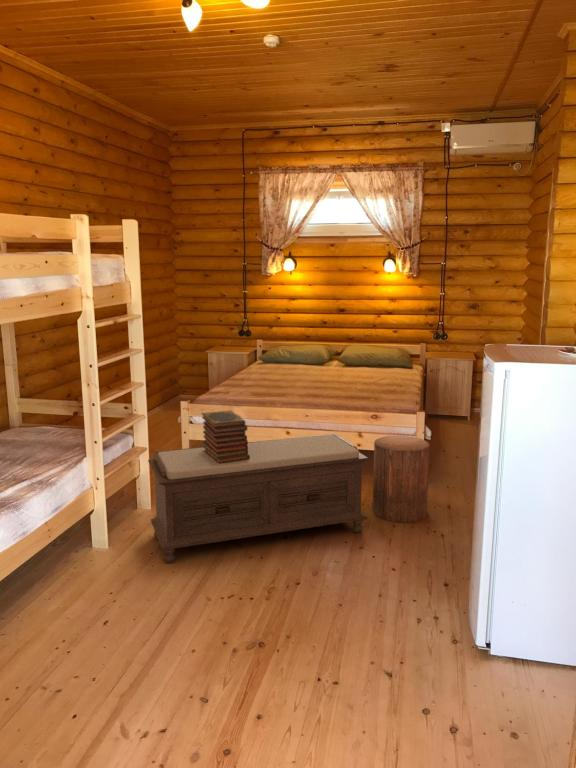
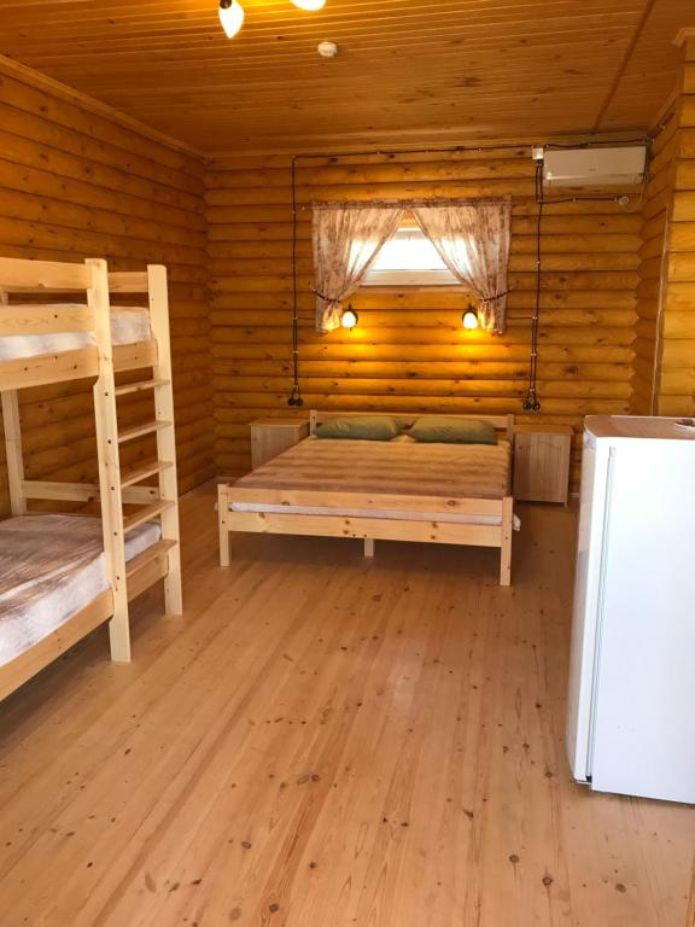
- bench (259, 492)
- stool (400, 477)
- book stack (224, 435)
